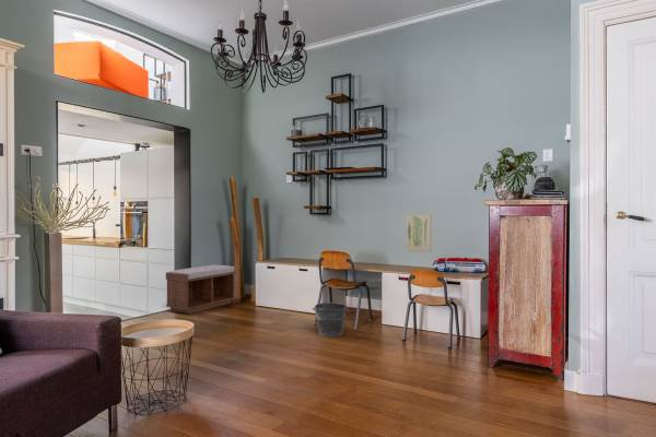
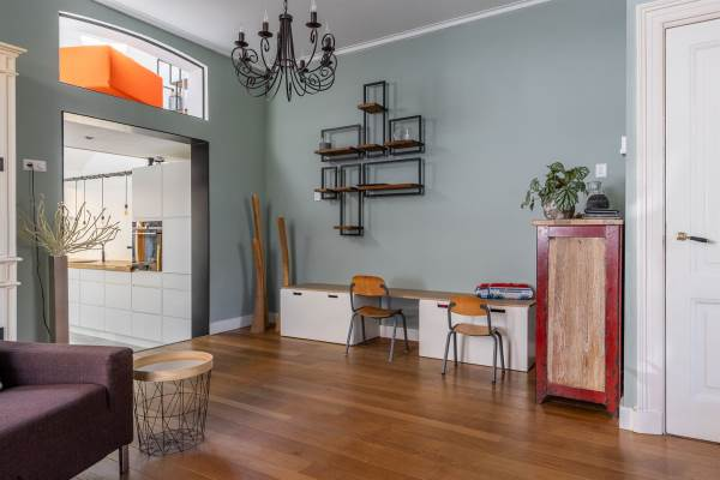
- wall art (418, 233)
- bucket (330, 319)
- bench (202, 286)
